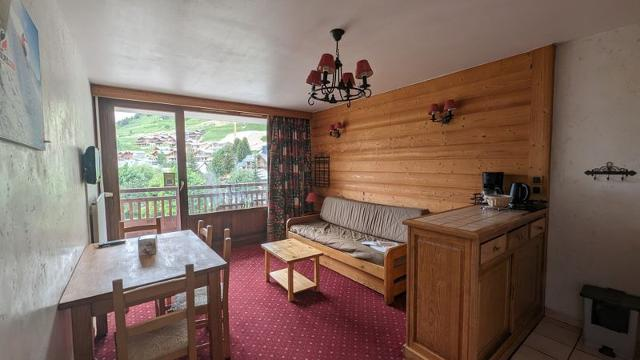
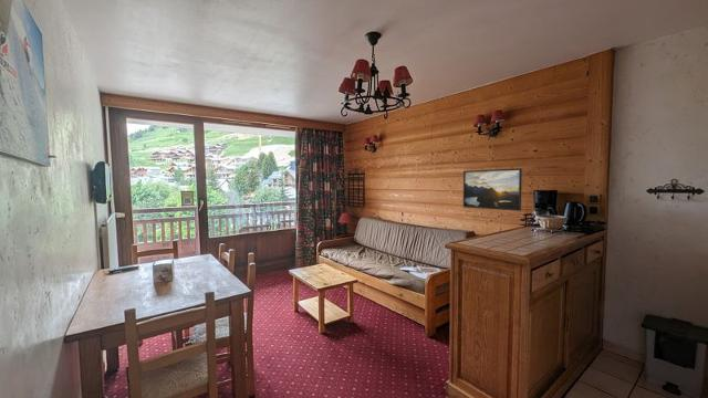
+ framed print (490, 189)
